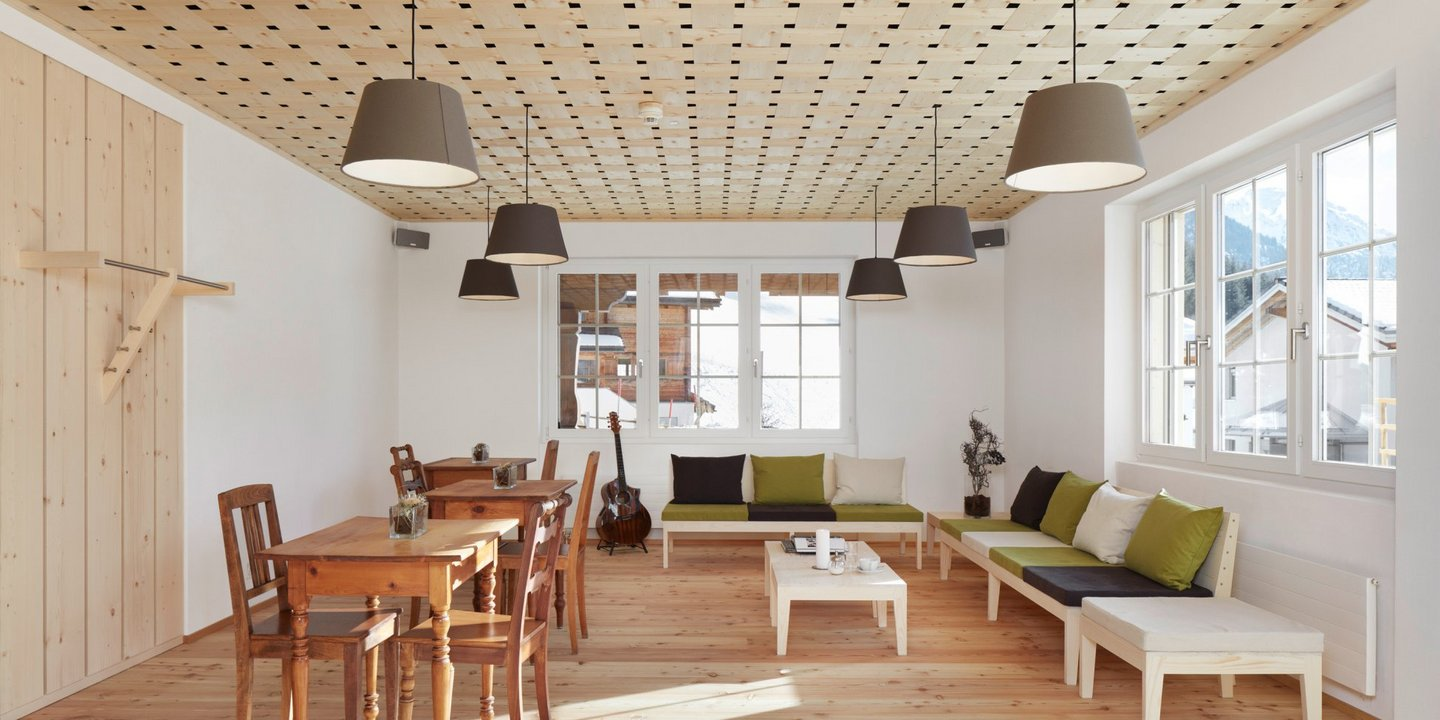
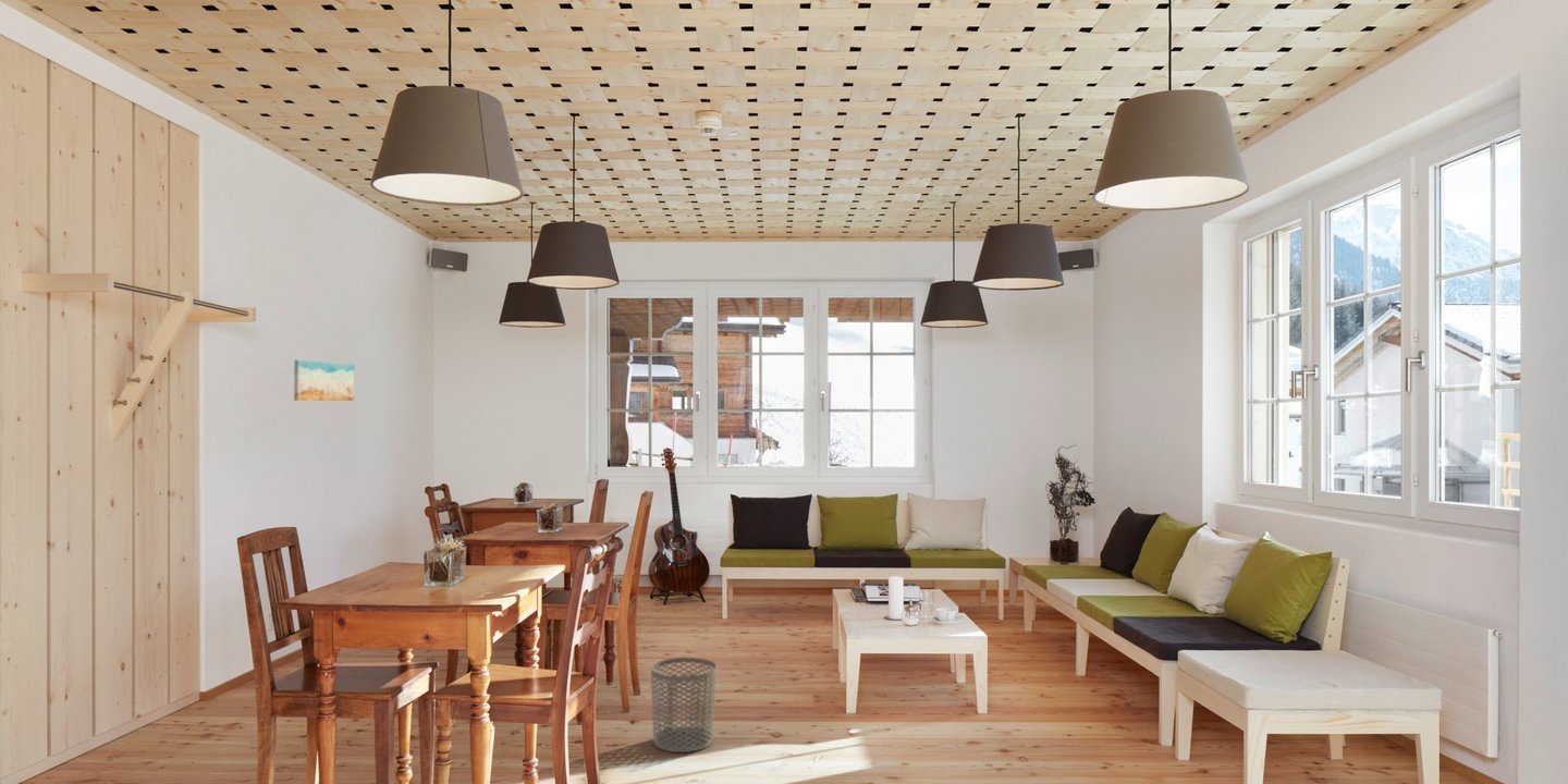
+ waste bin (683, 705)
+ wall art (323, 381)
